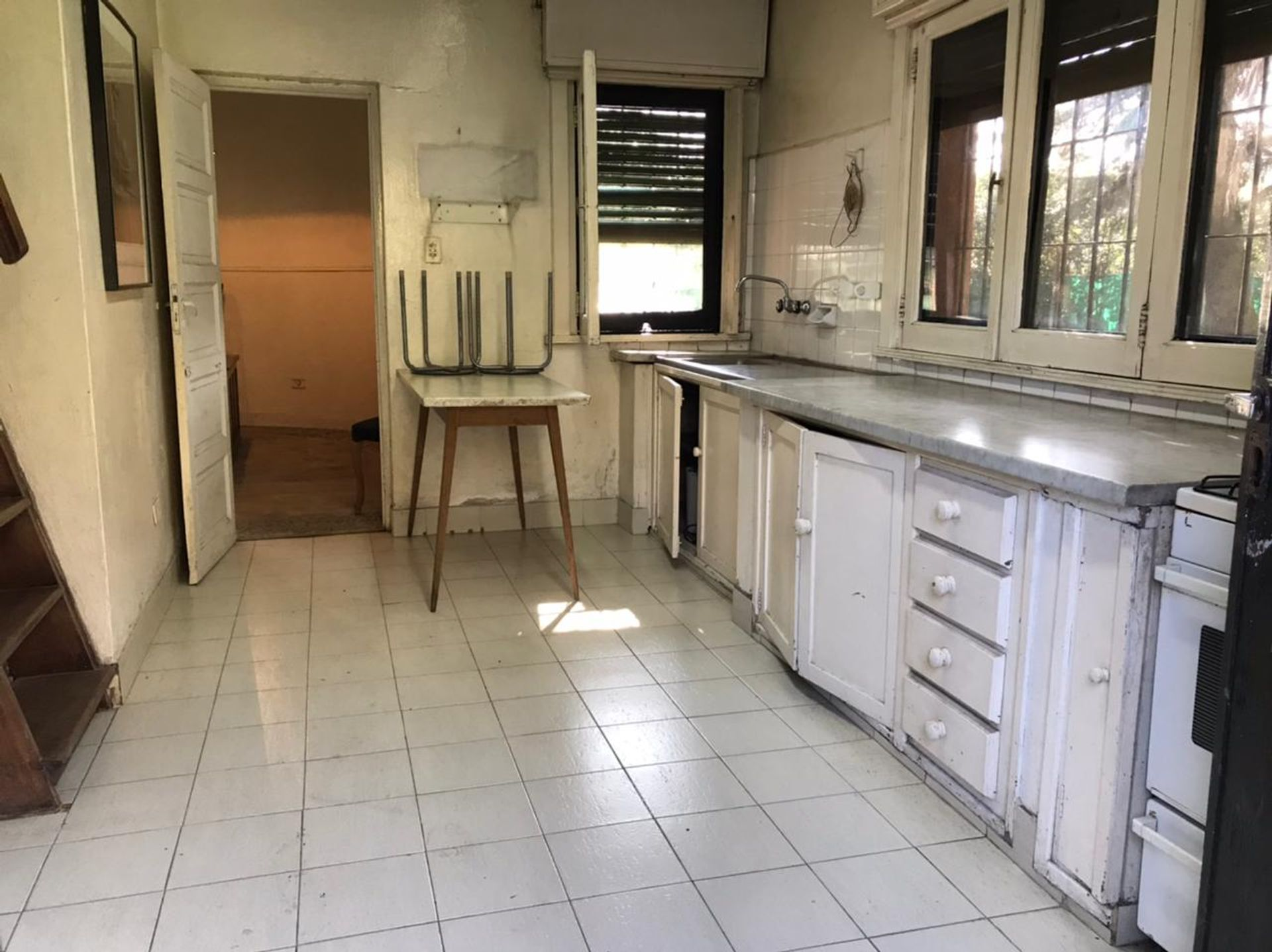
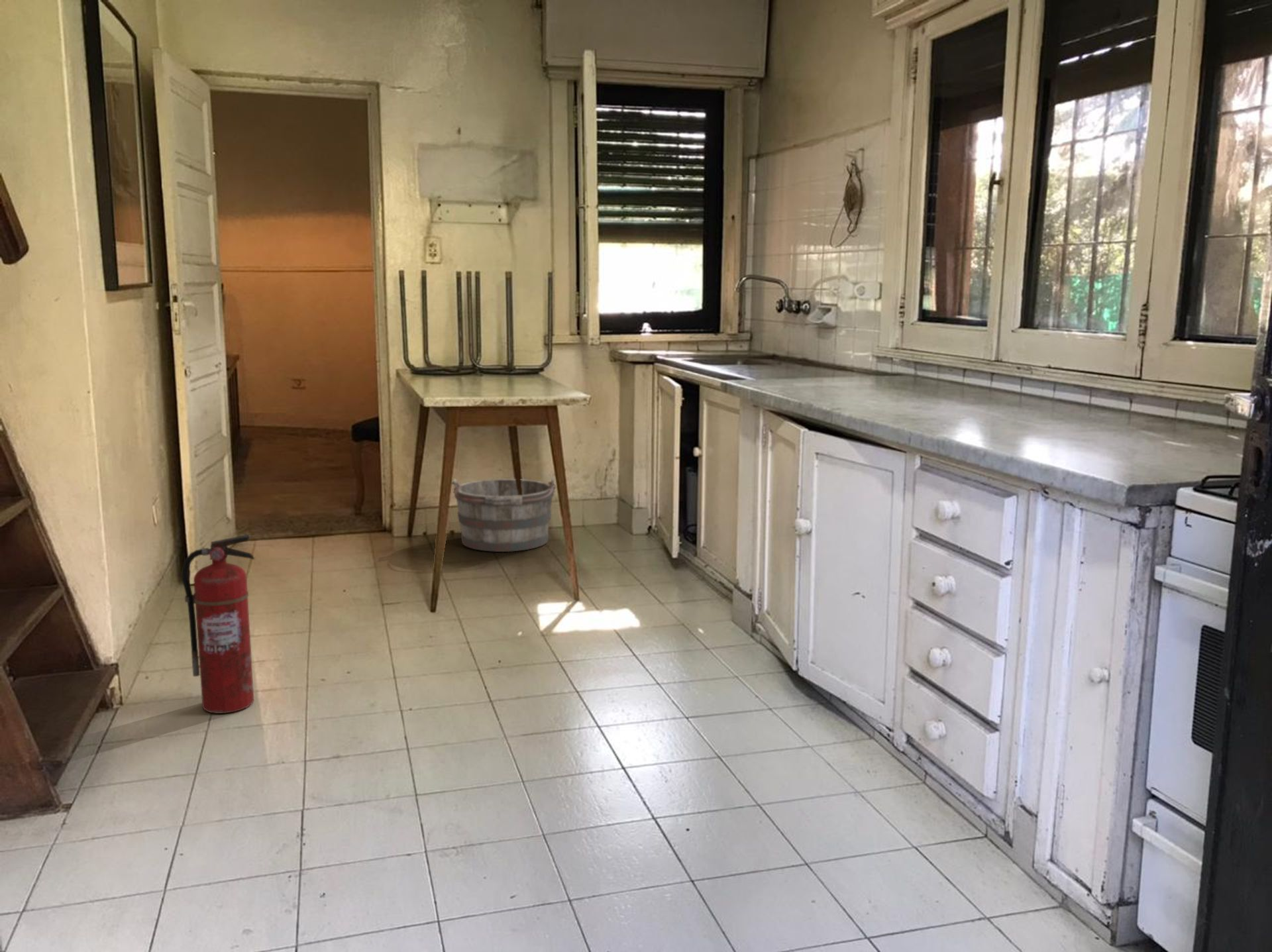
+ fire extinguisher (221, 621)
+ bucket (504, 511)
